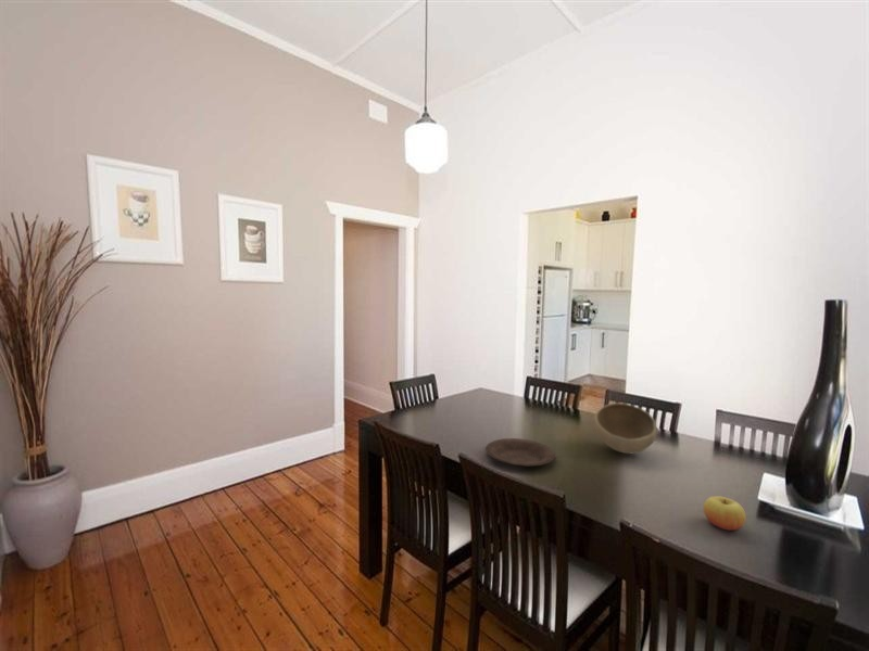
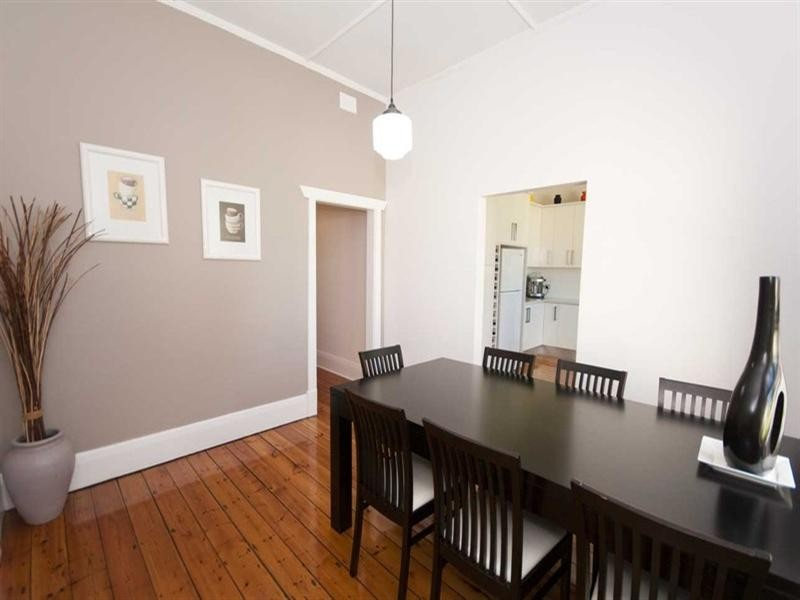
- plate (519, 454)
- bowl (624, 430)
- apple (723, 511)
